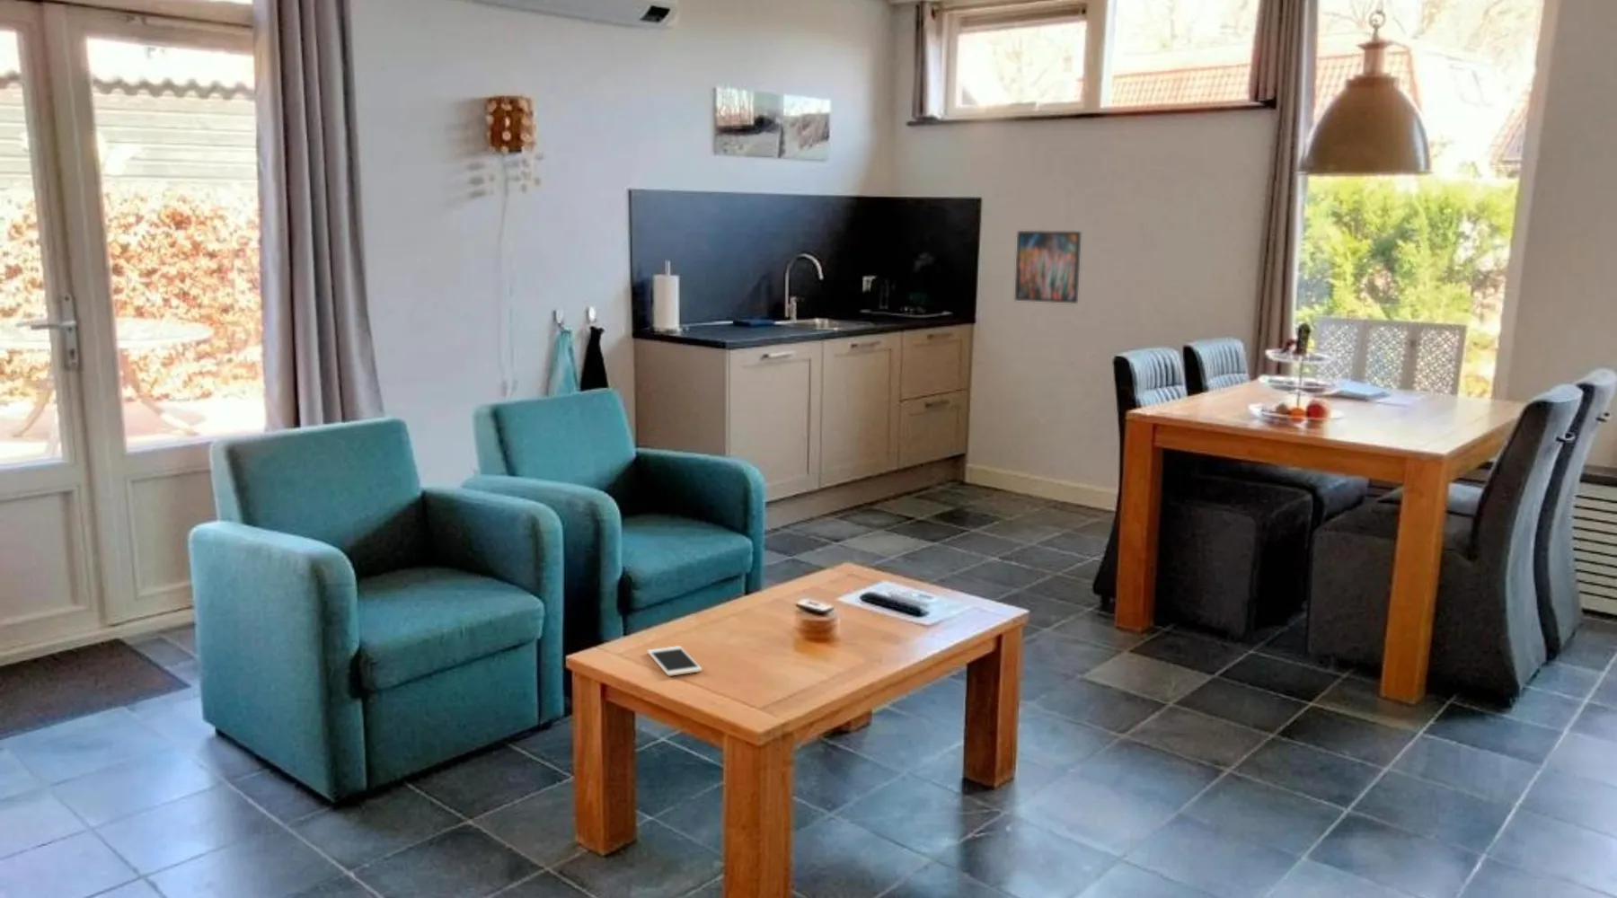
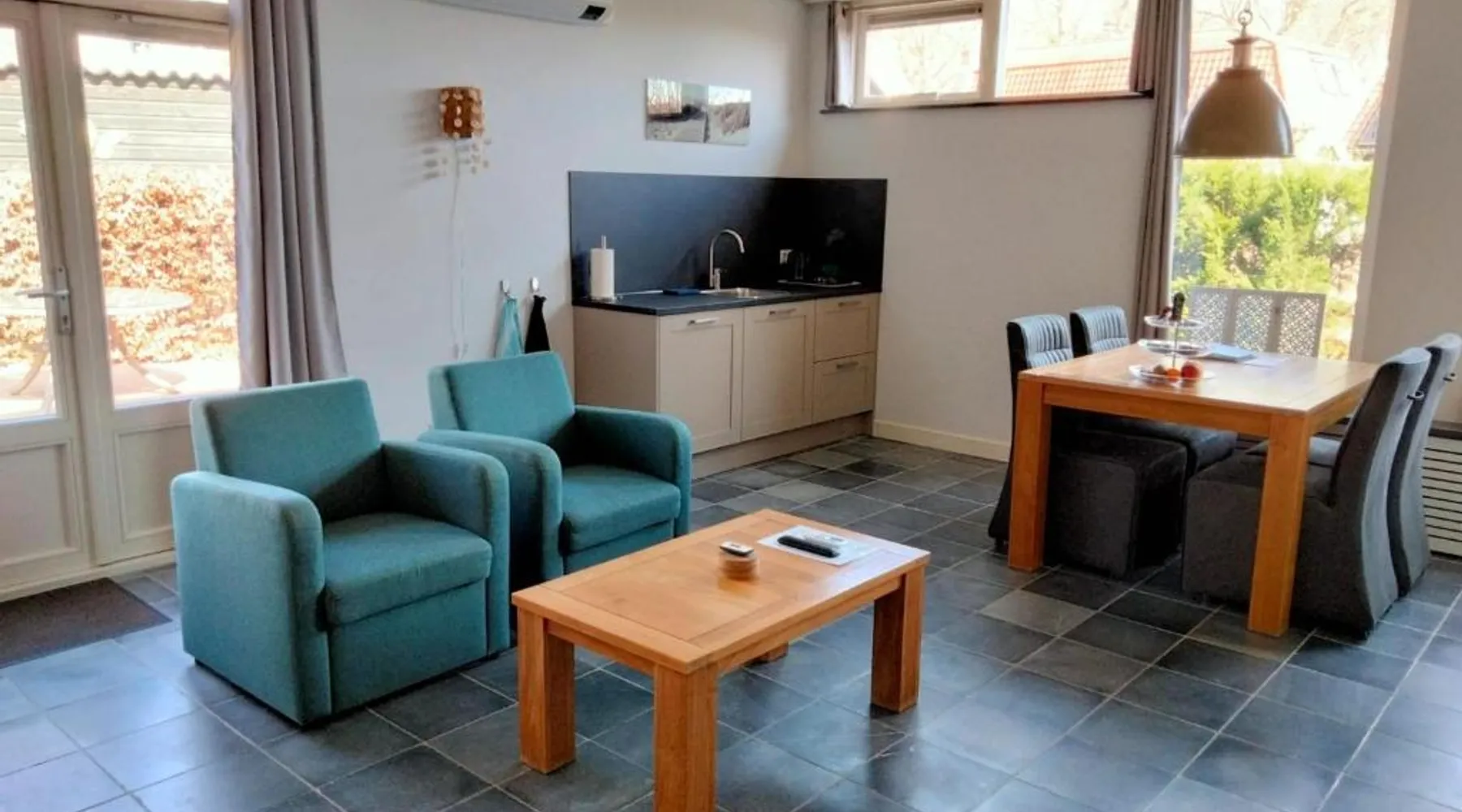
- cell phone (674, 660)
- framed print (1046, 265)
